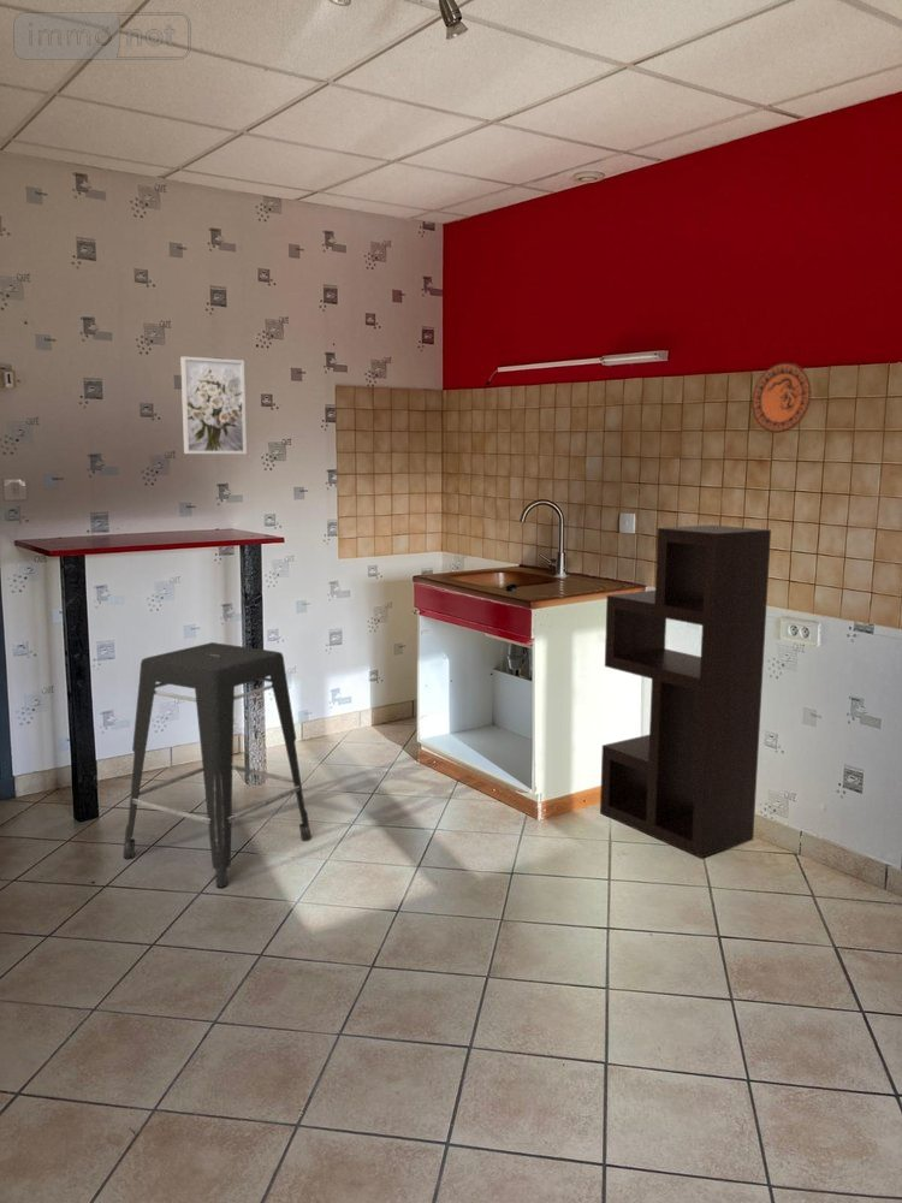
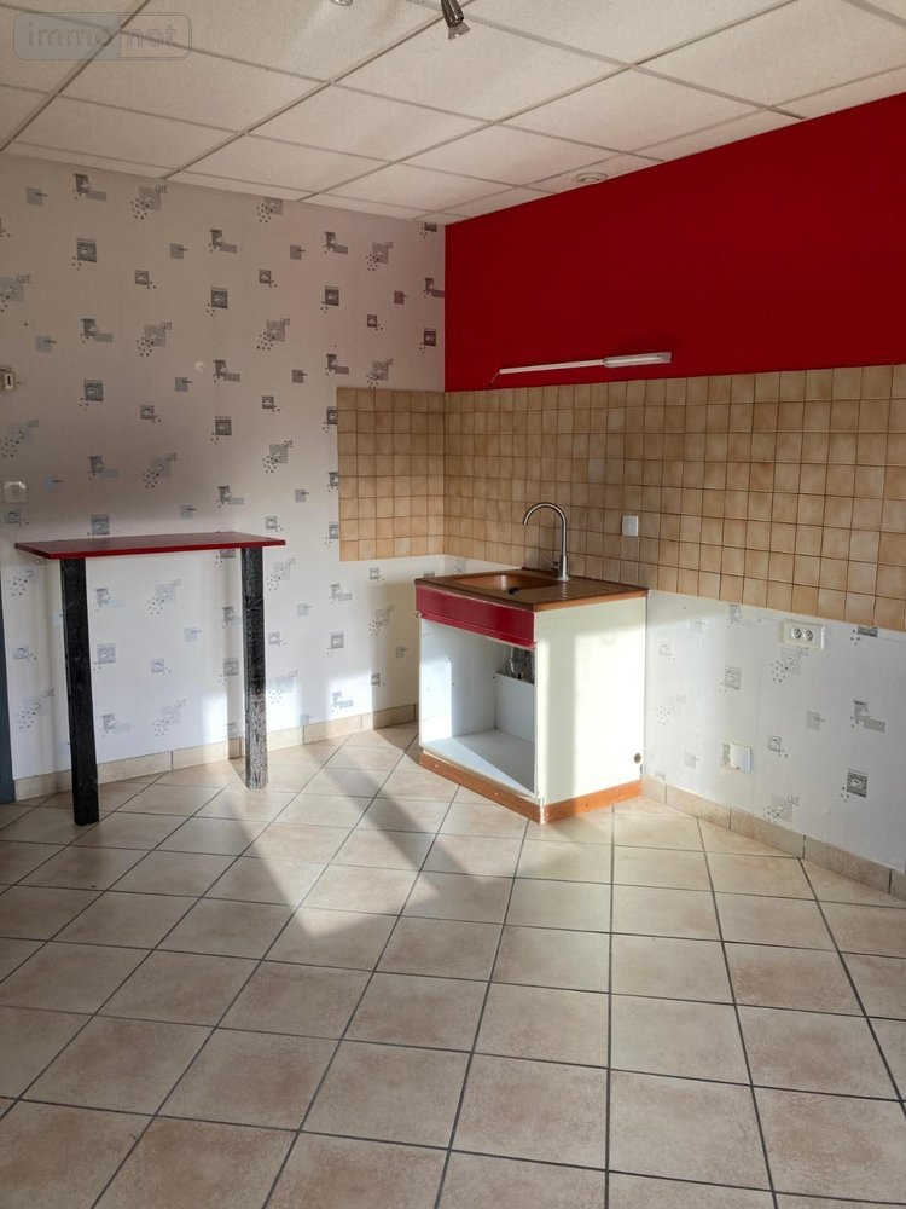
- decorative plate (781, 397)
- shelving unit (680, 680)
- wall art (214, 405)
- stool (215, 752)
